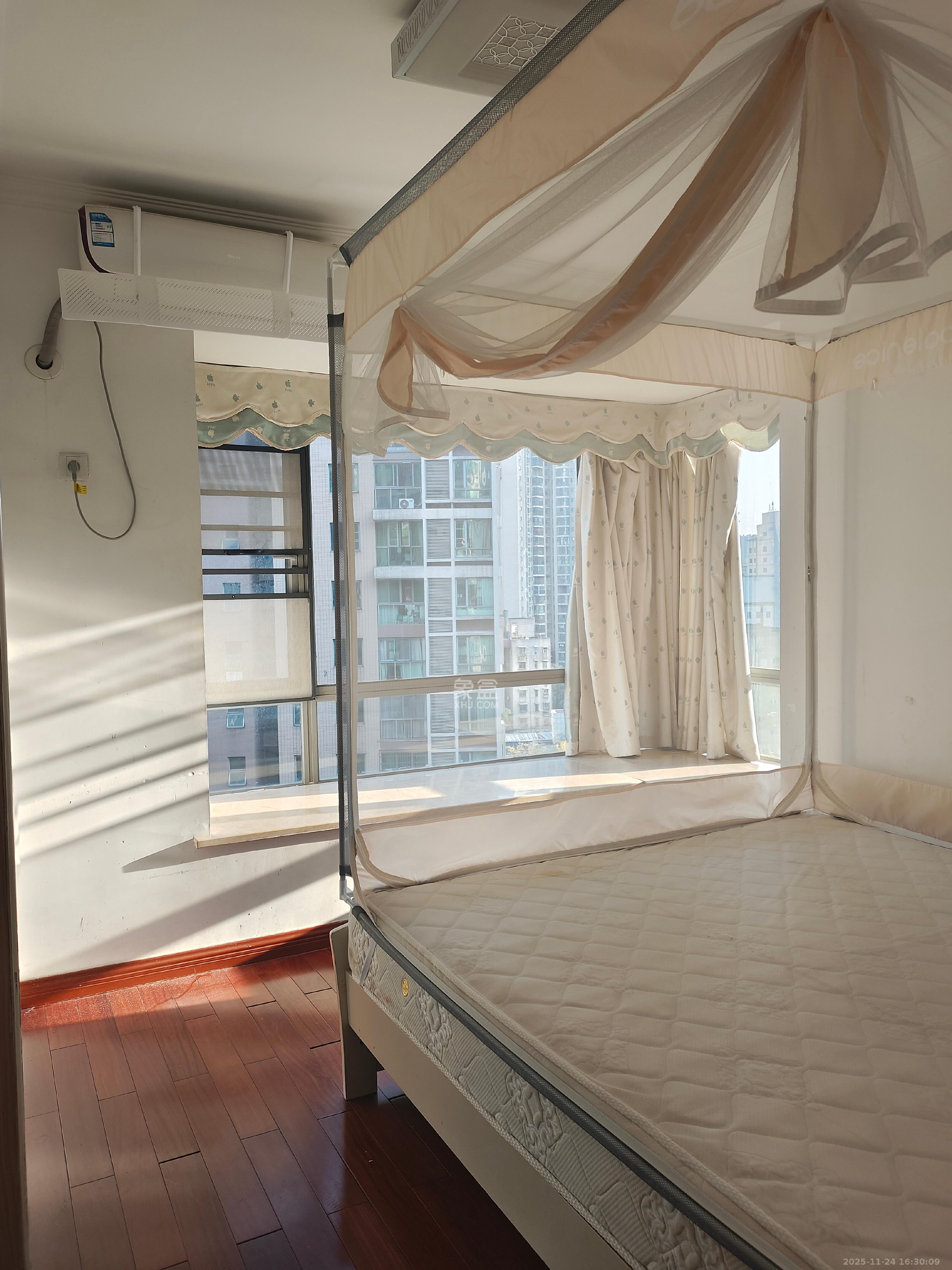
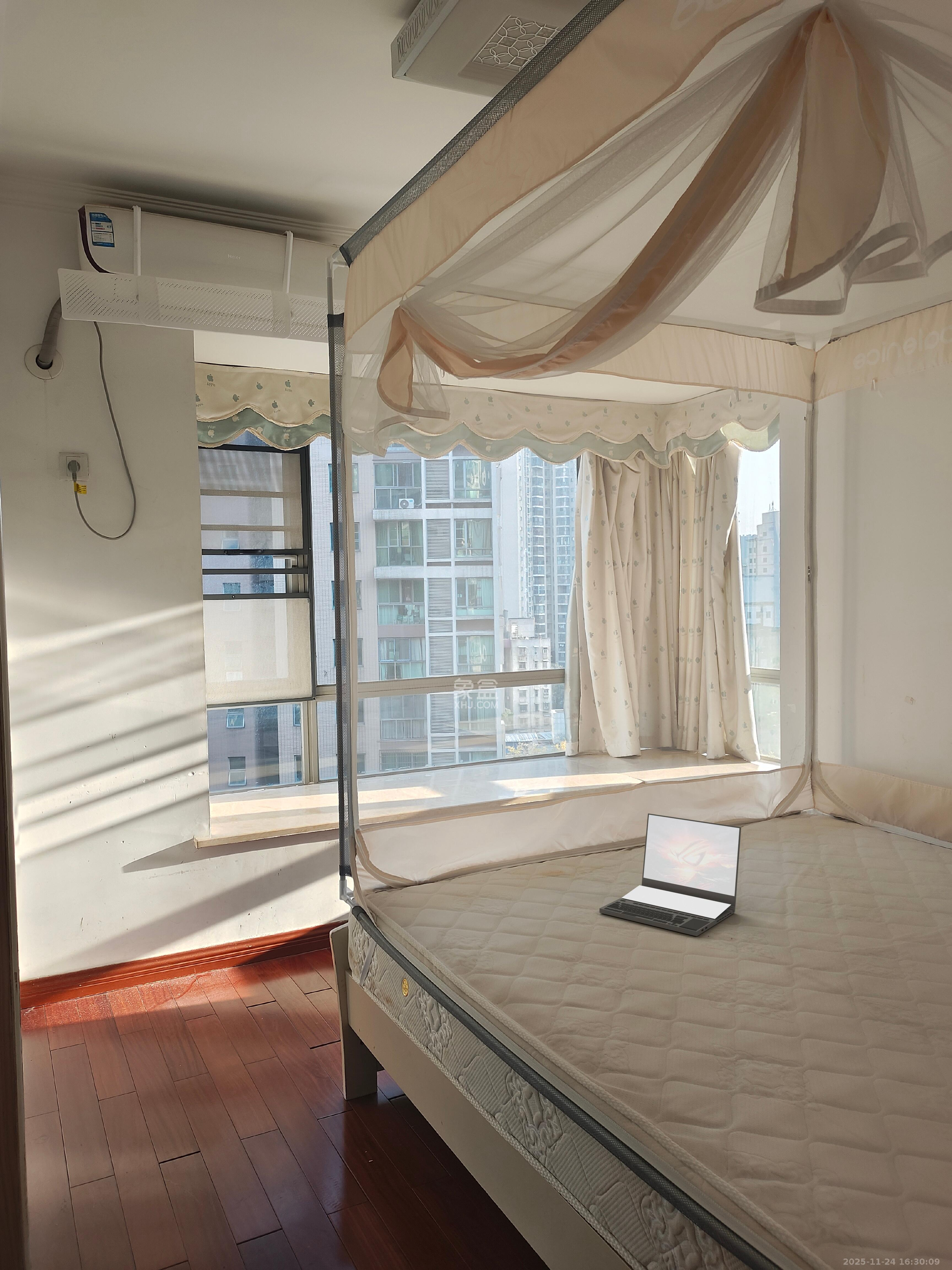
+ laptop (670, 870)
